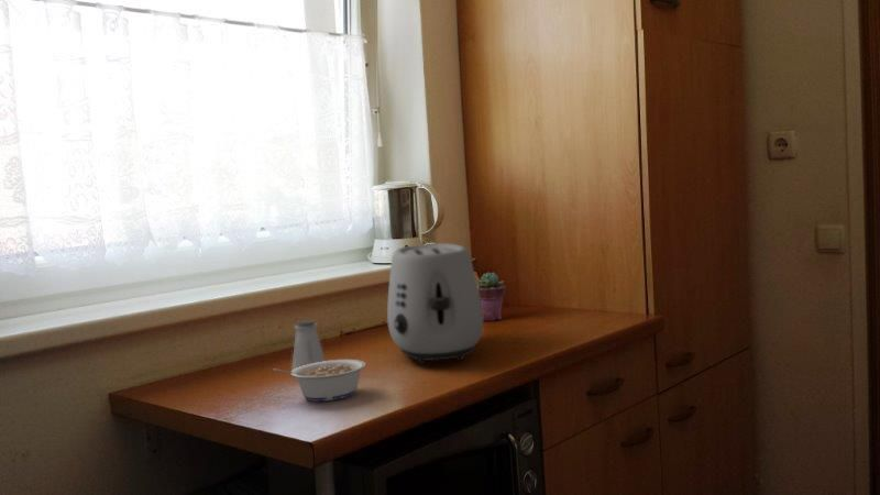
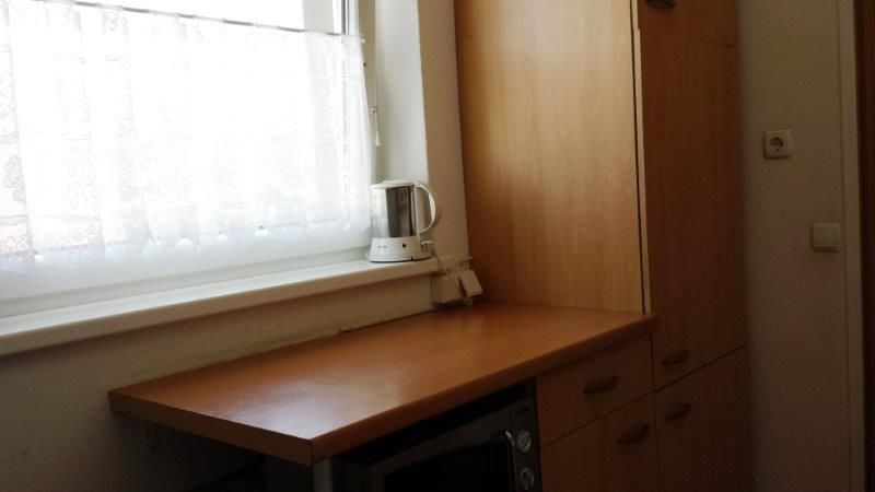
- saltshaker (307, 346)
- potted succulent (488, 295)
- legume (327, 378)
- toaster (432, 301)
